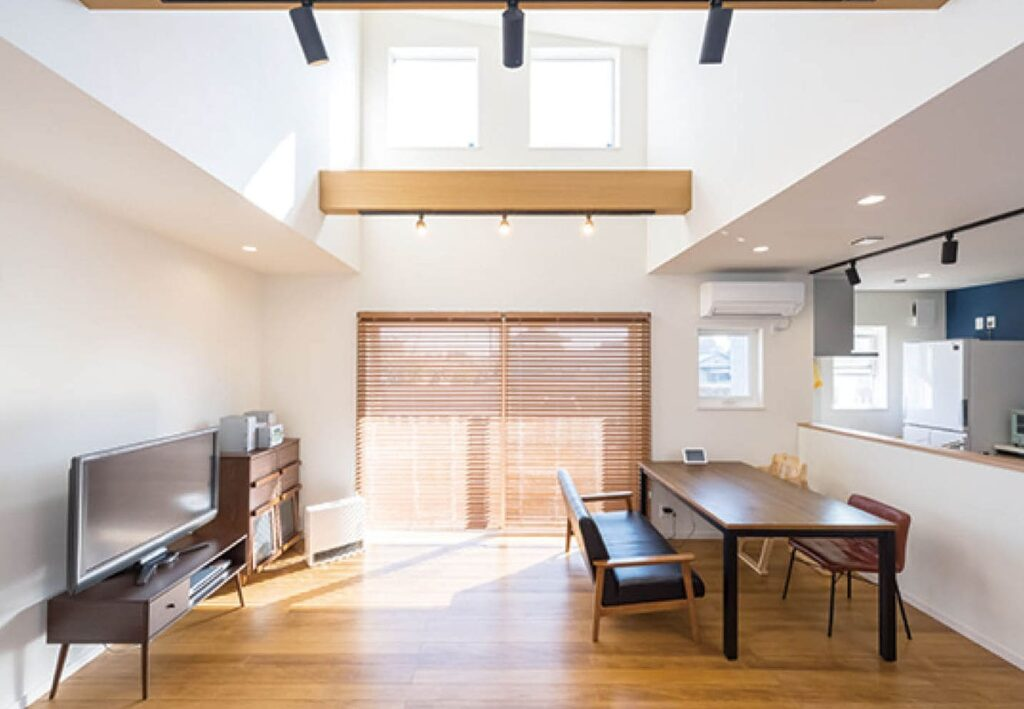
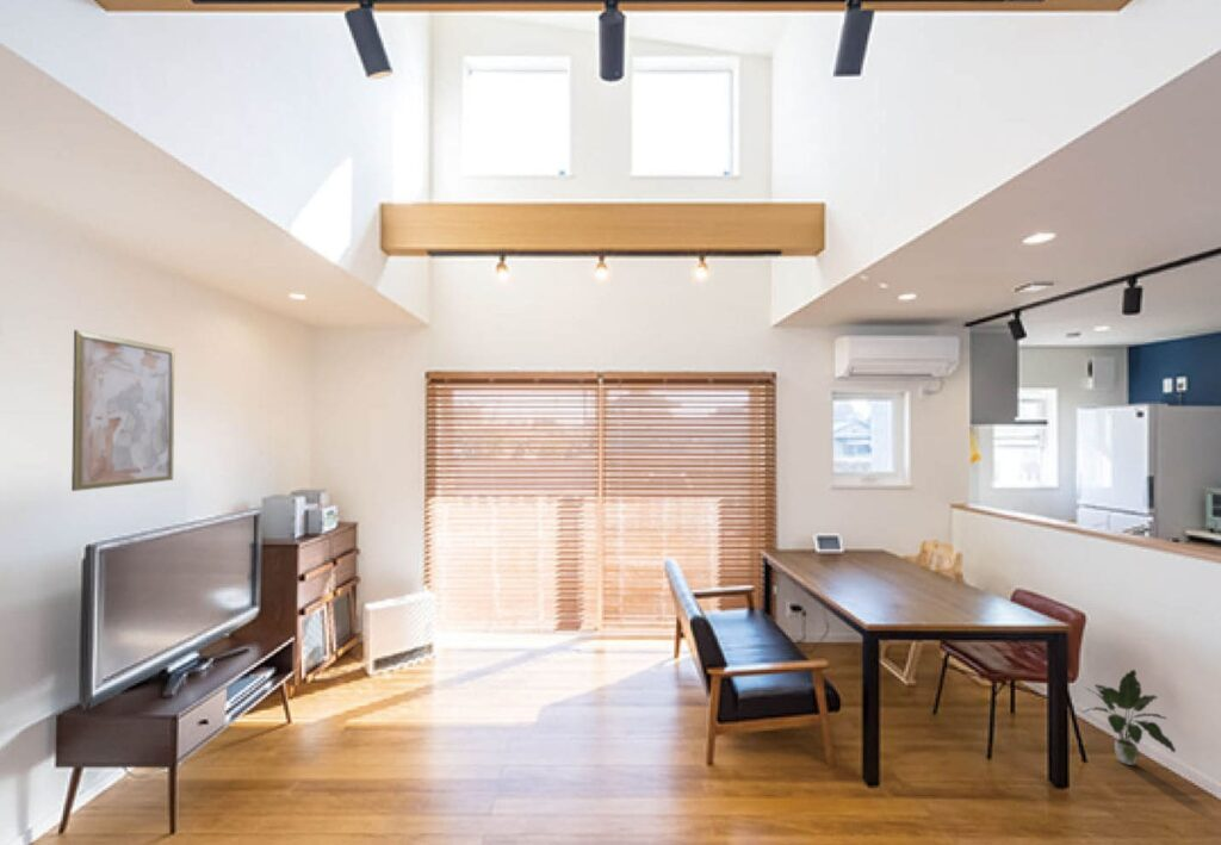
+ potted plant (1122, 716)
+ wall art (129, 412)
